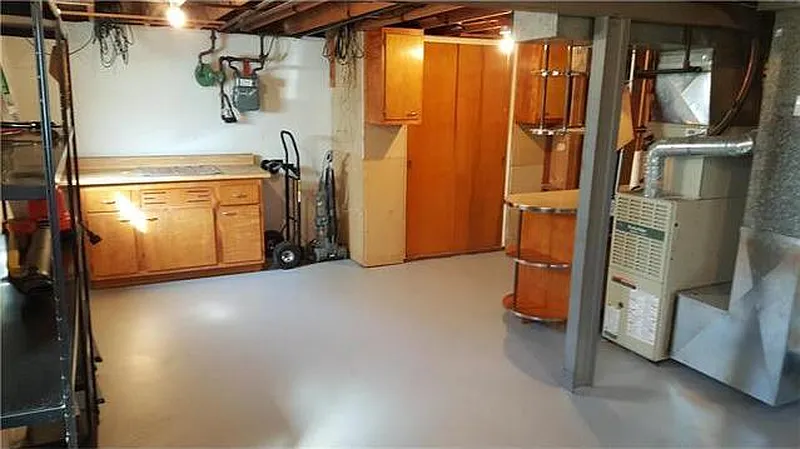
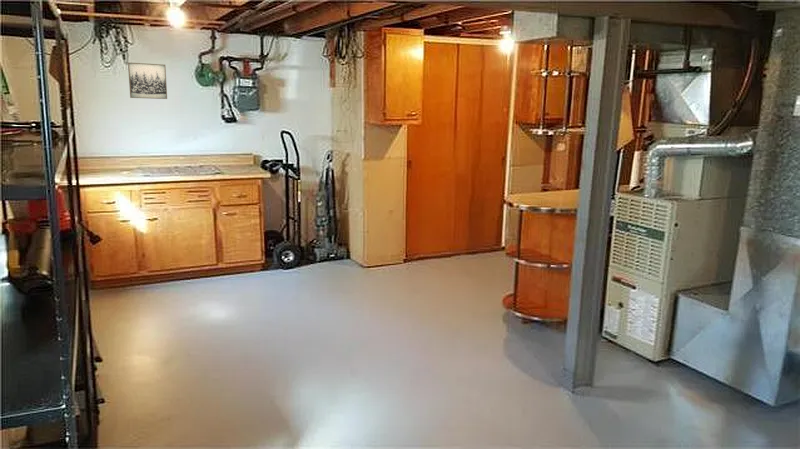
+ wall art (147, 81)
